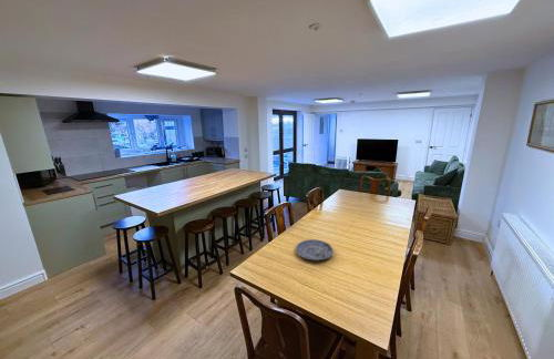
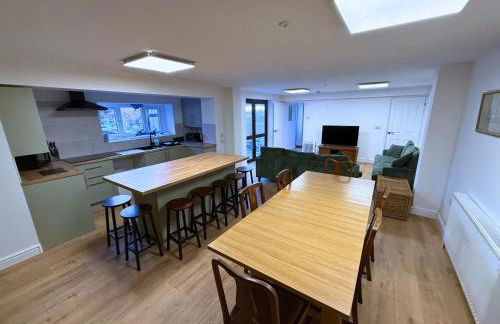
- plate (314, 249)
